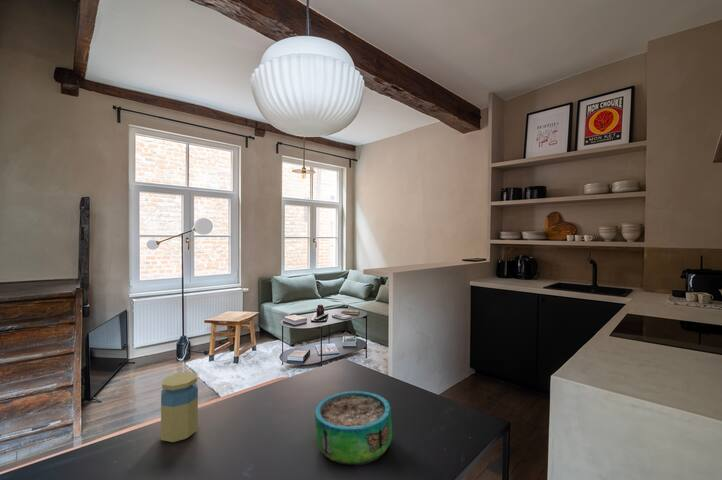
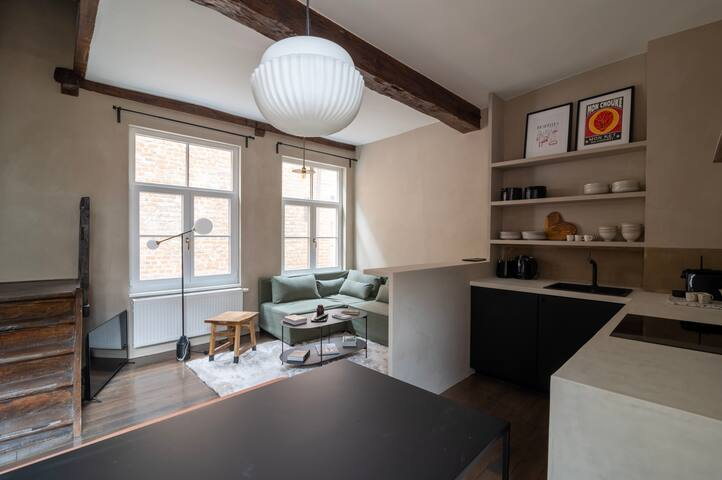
- jar (179, 406)
- decorative bowl (353, 425)
